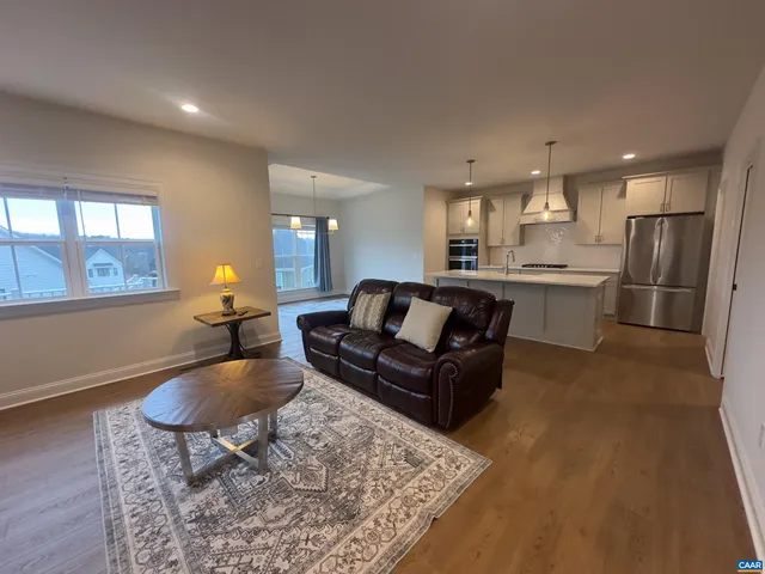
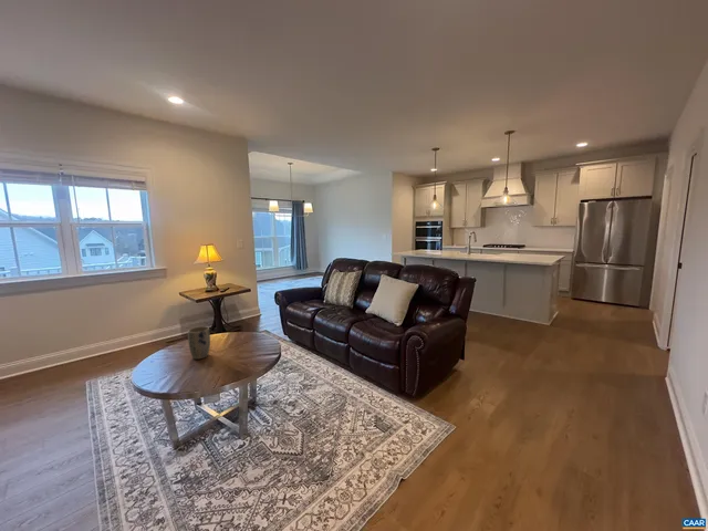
+ plant pot (199, 343)
